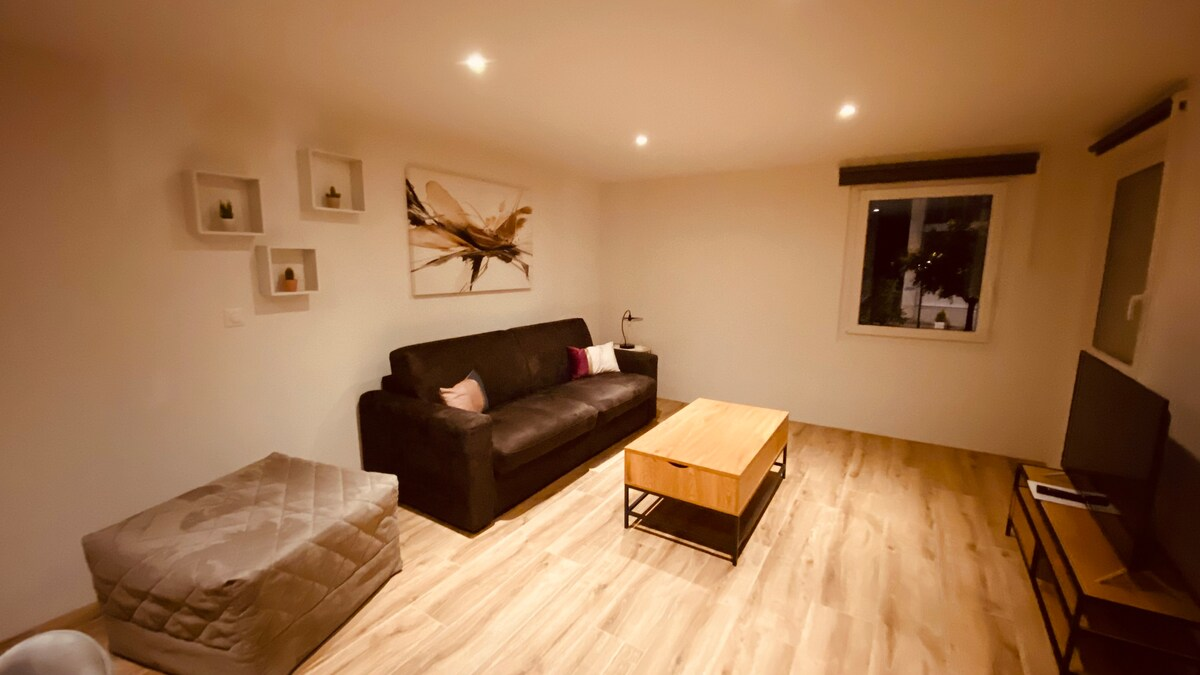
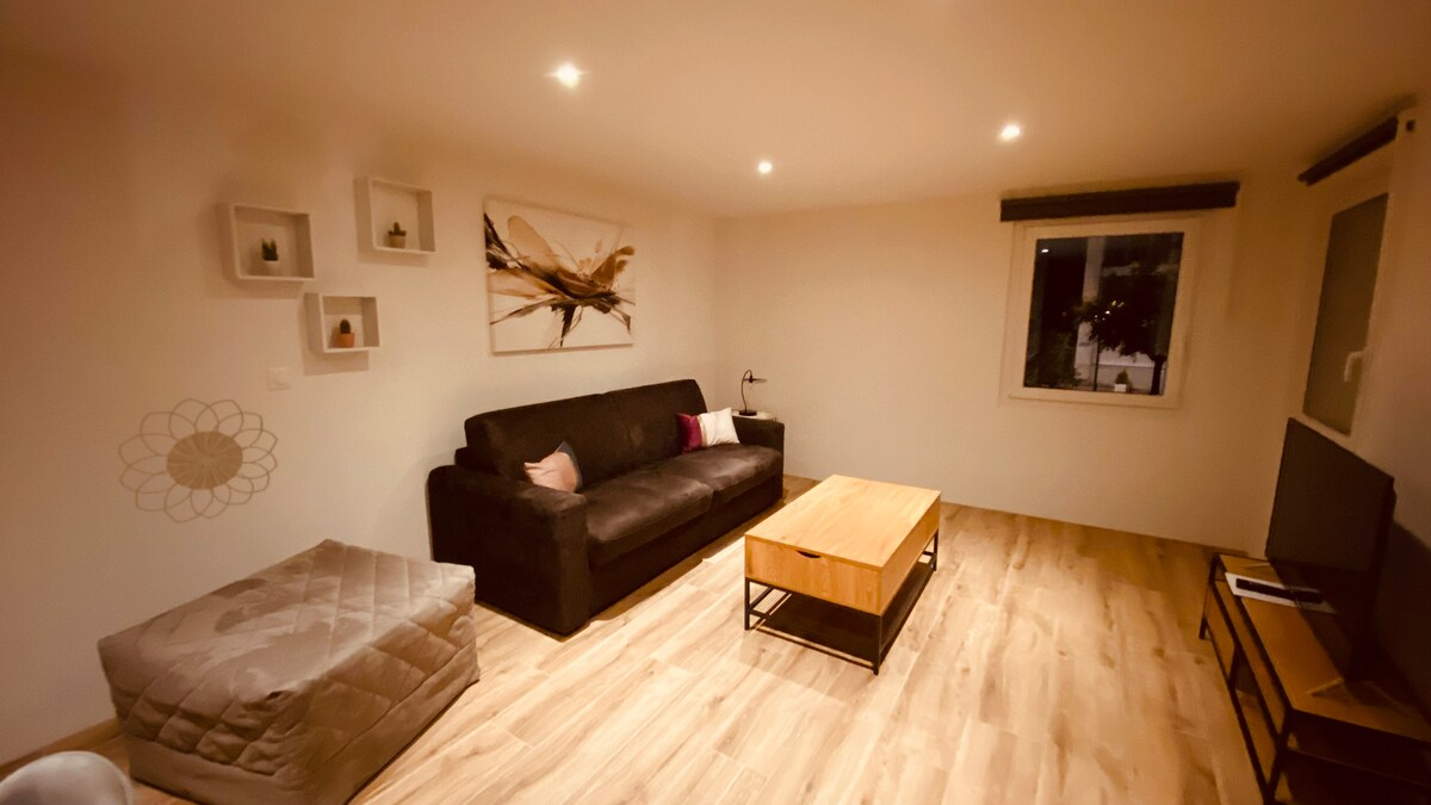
+ decorative wall piece (204, 458)
